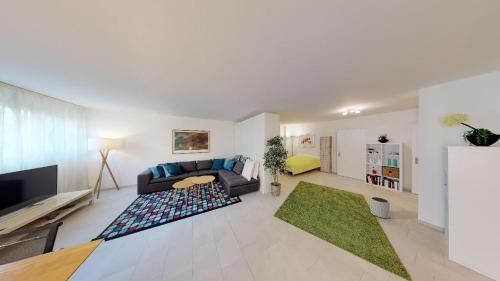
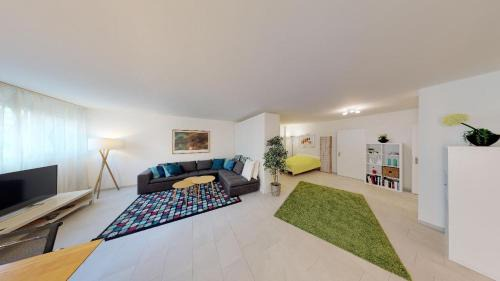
- plant pot (379, 207)
